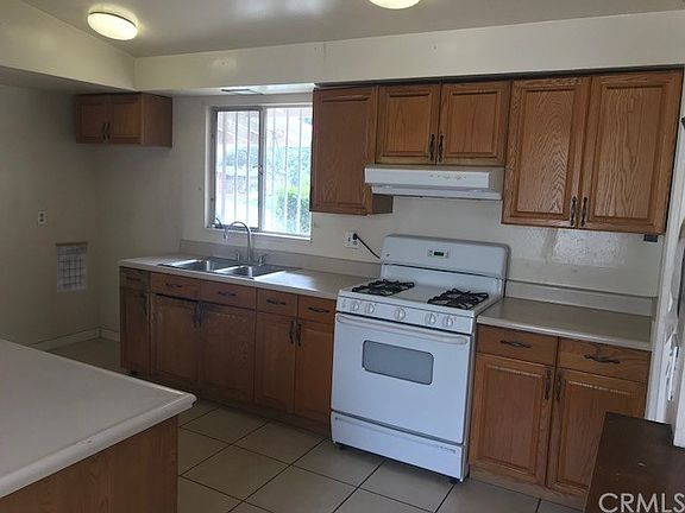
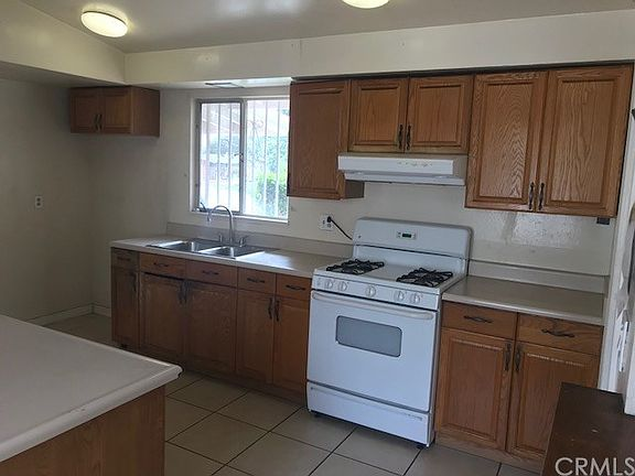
- calendar (71, 260)
